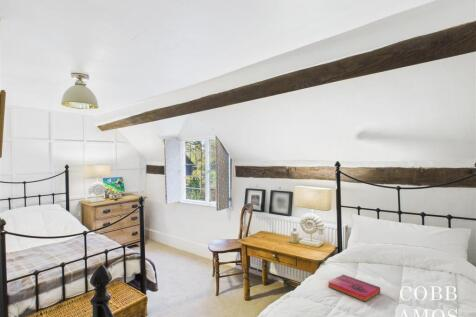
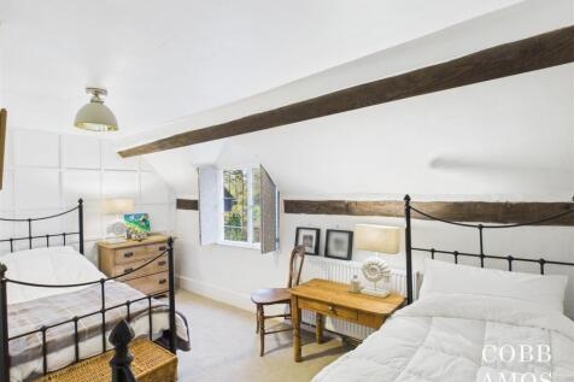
- hardback book (353, 286)
